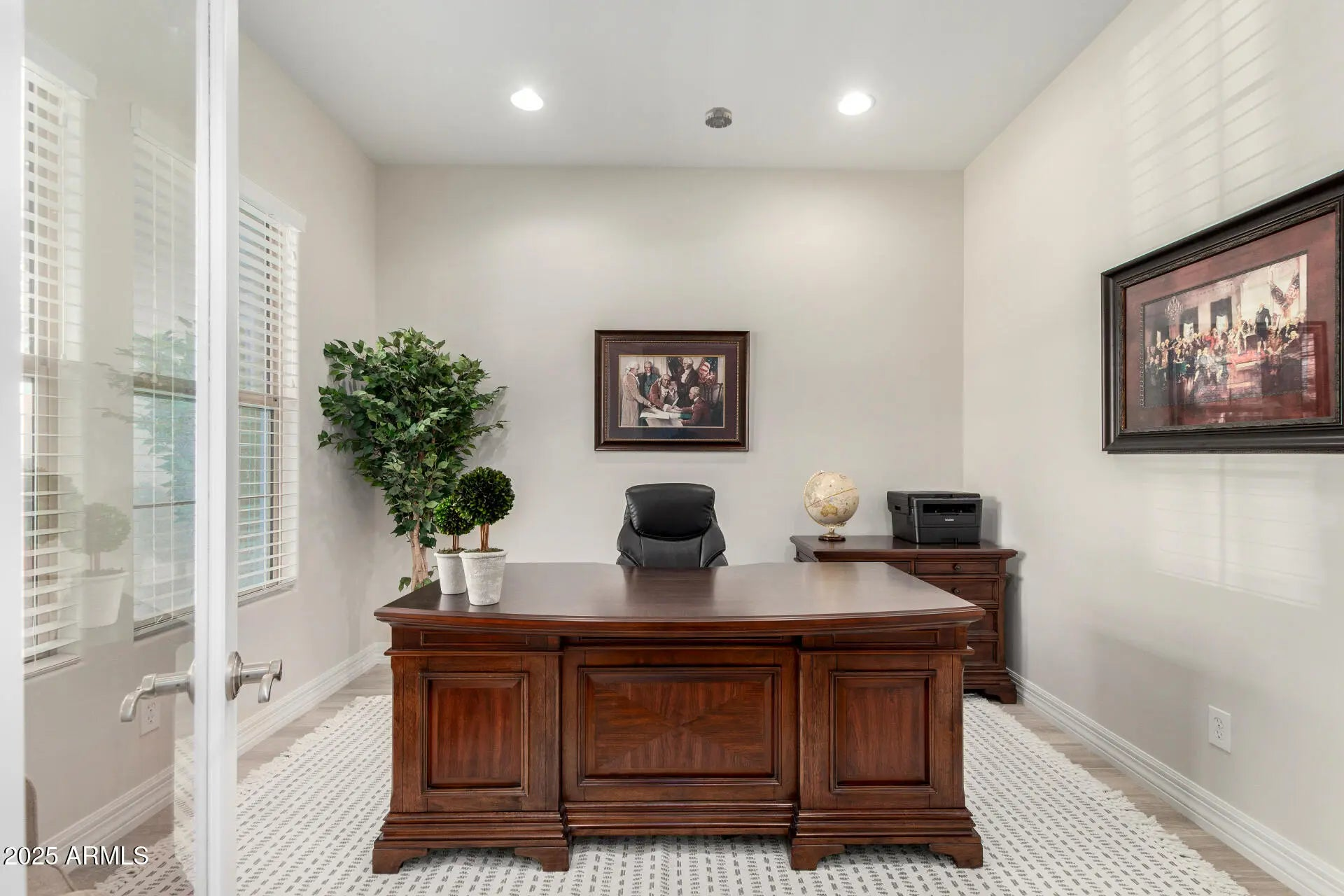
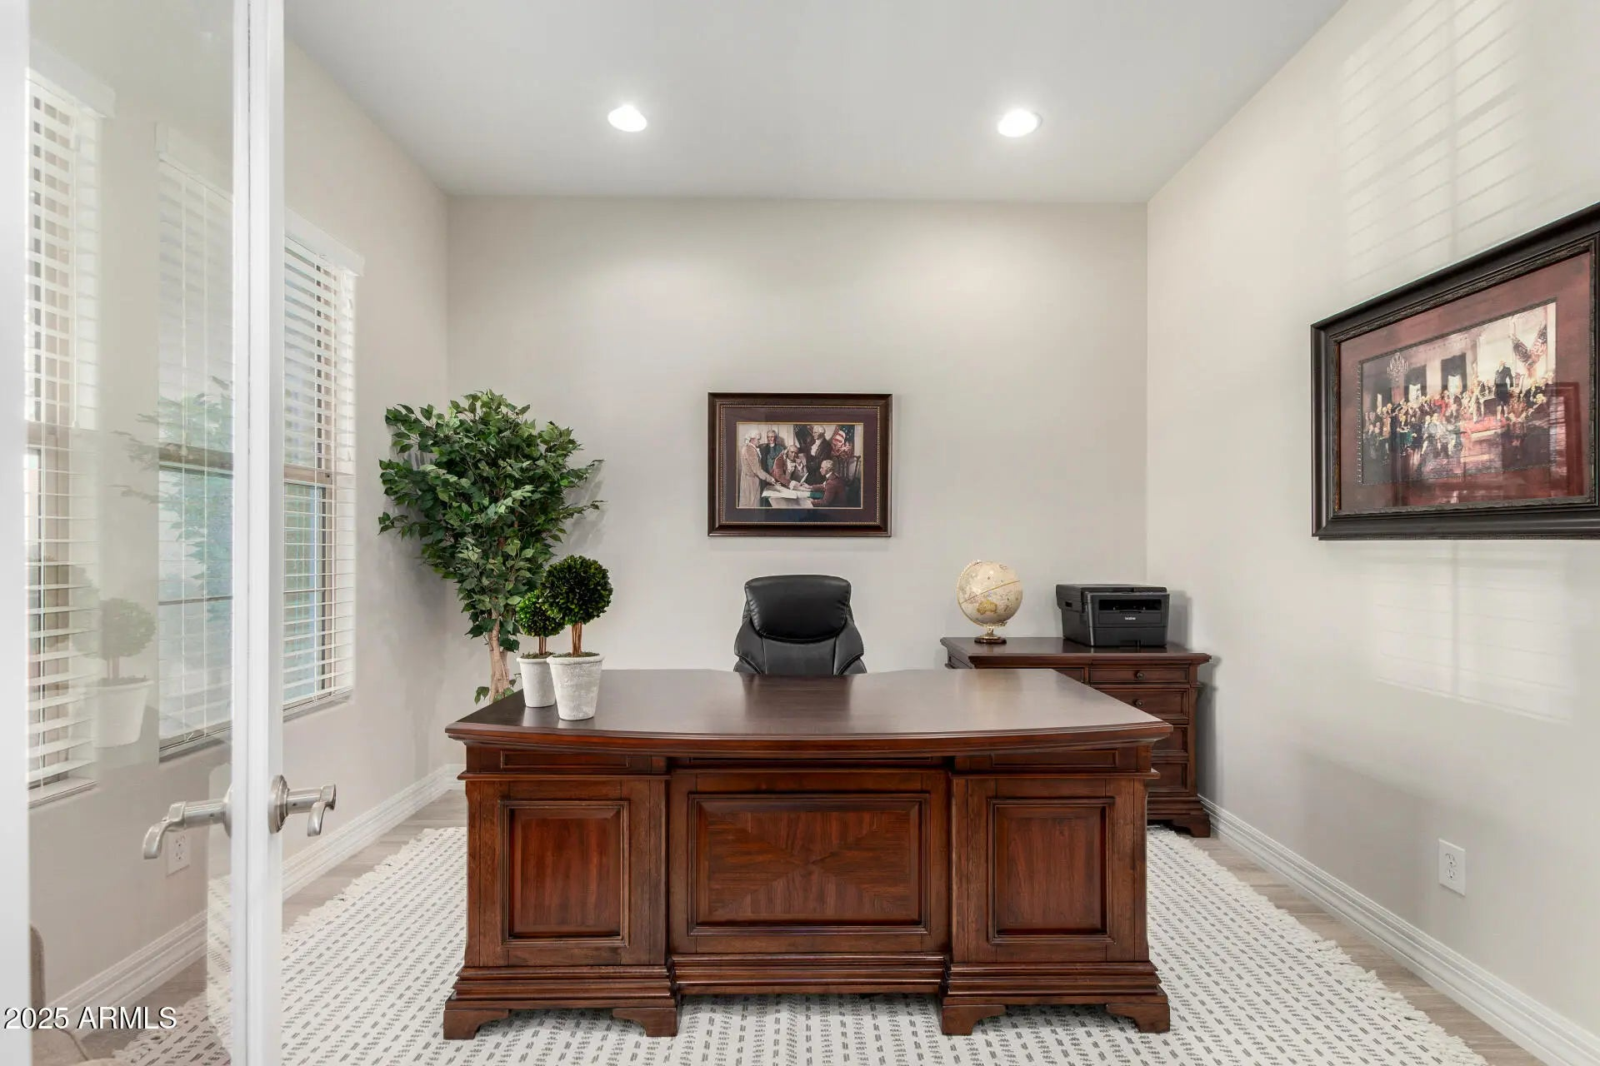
- smoke detector (718, 117)
